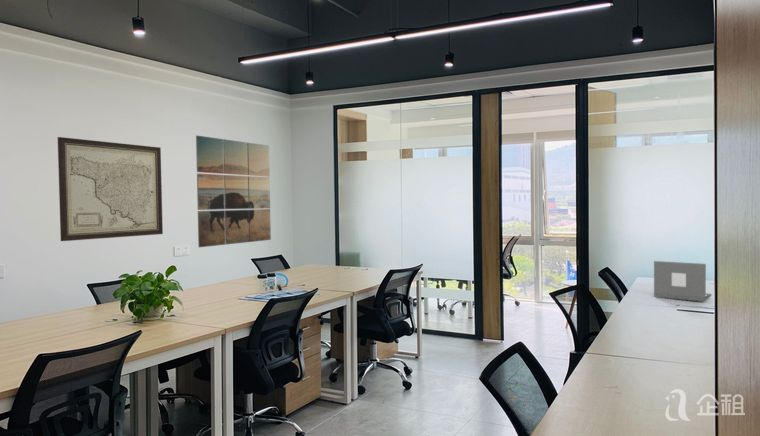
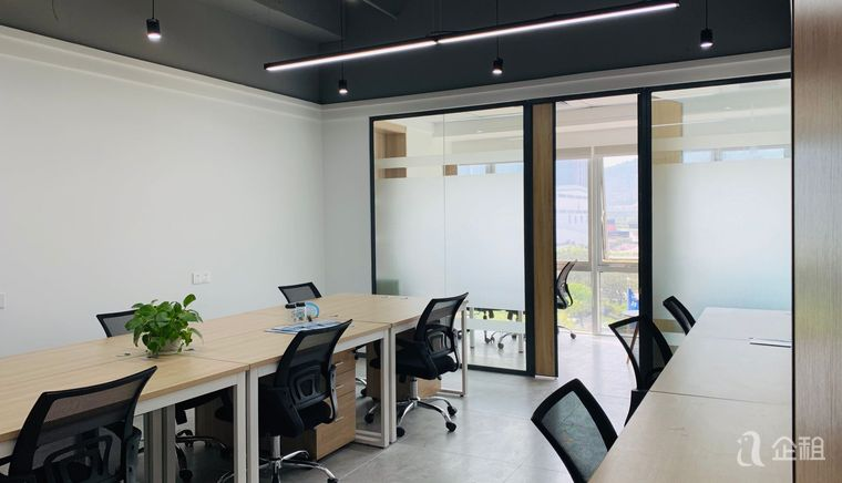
- wall art (236, 192)
- wall art (115, 190)
- laptop (682, 279)
